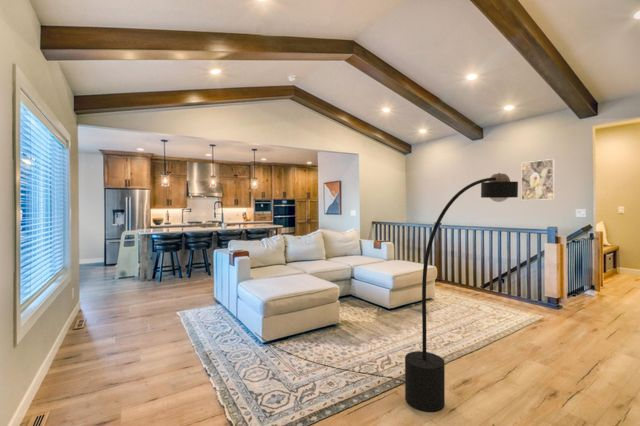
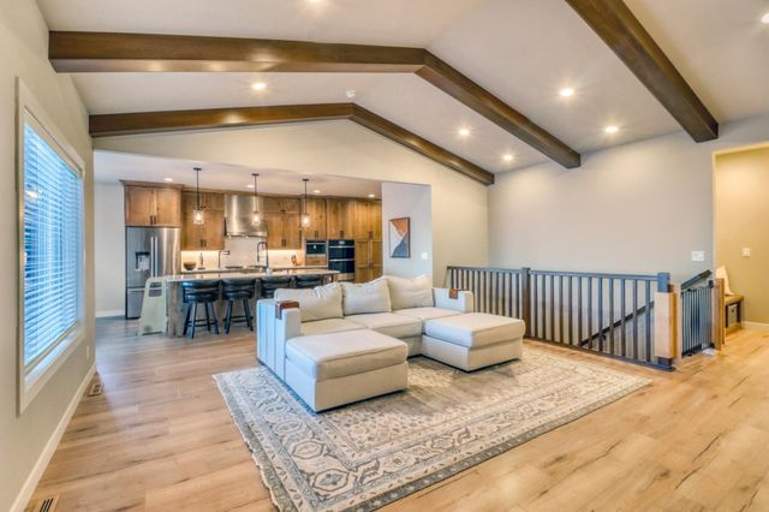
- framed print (537, 180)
- floor lamp (423, 267)
